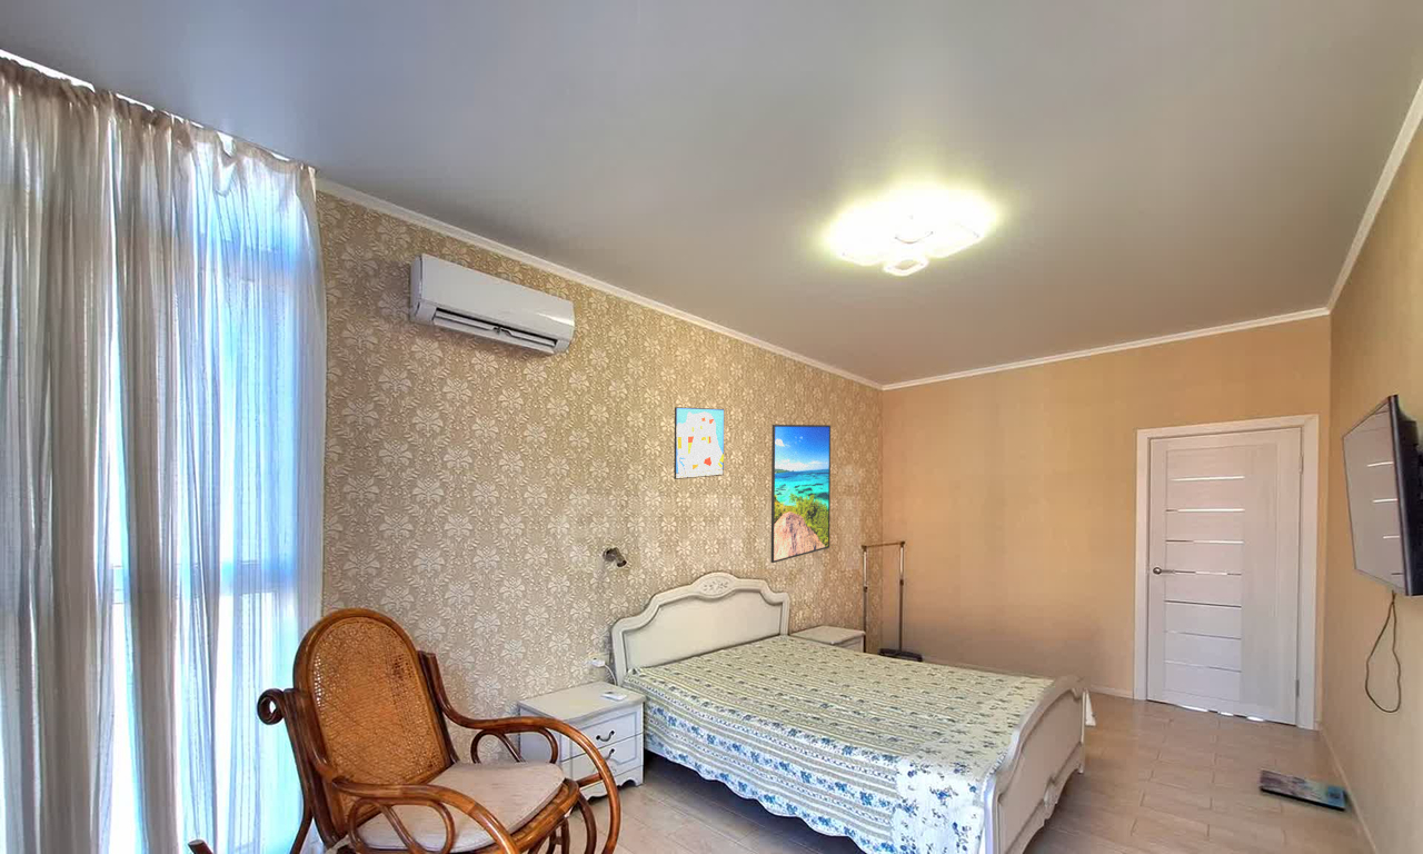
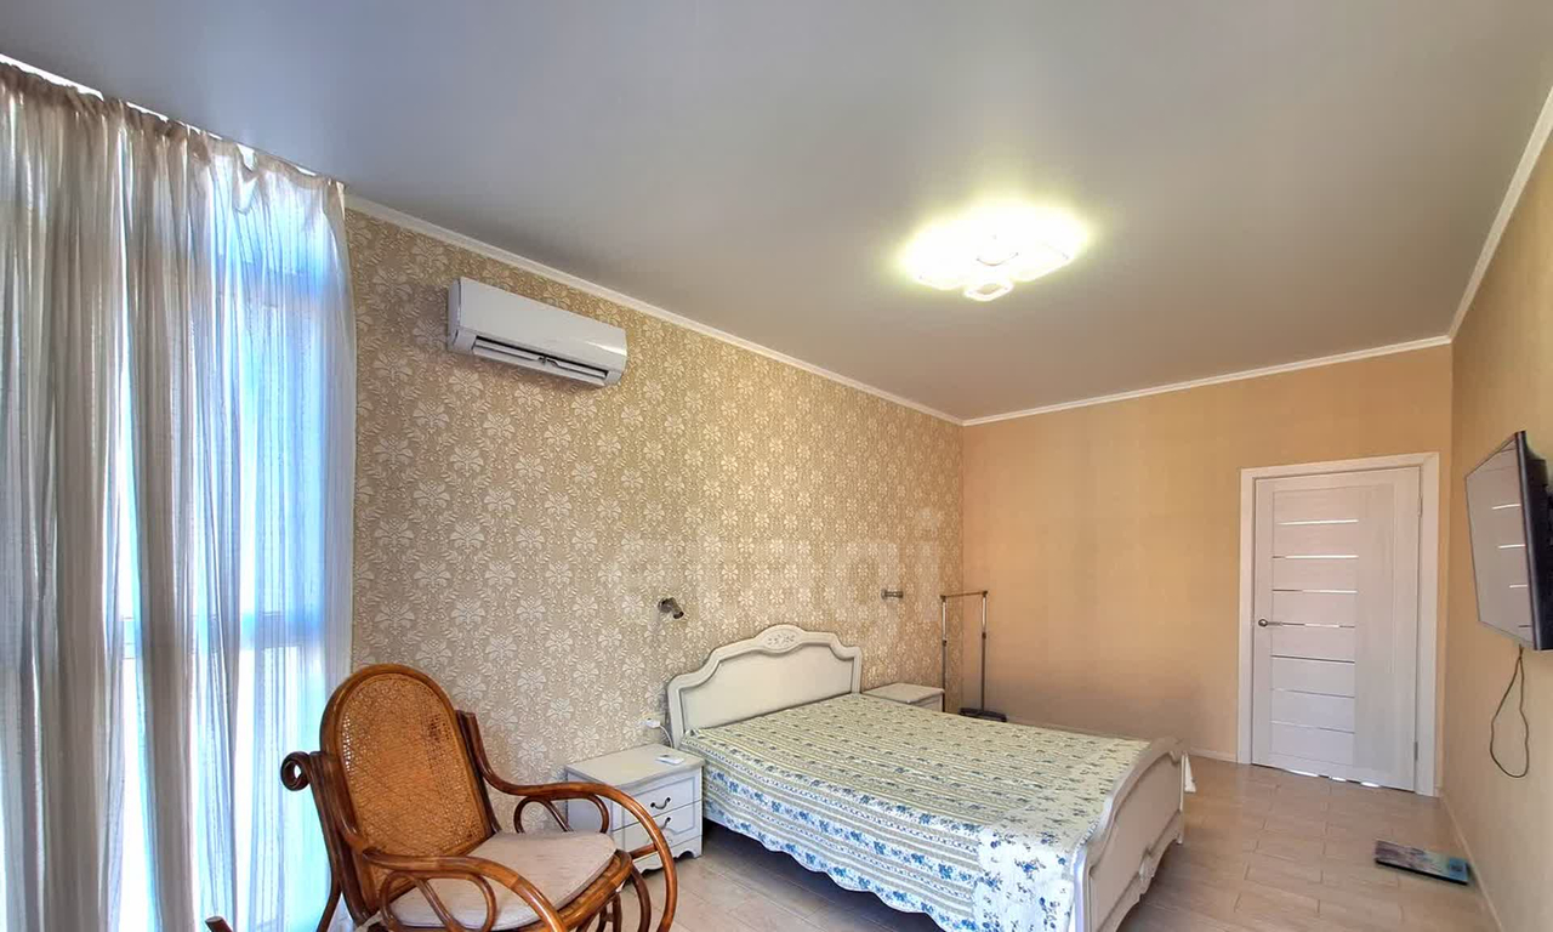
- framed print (802, 489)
- wall art (699, 443)
